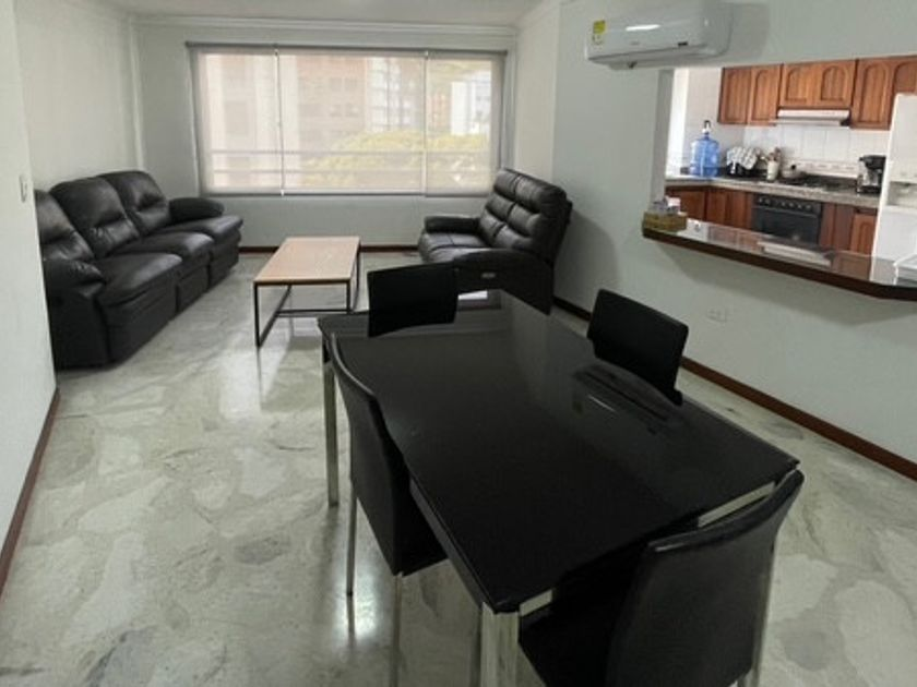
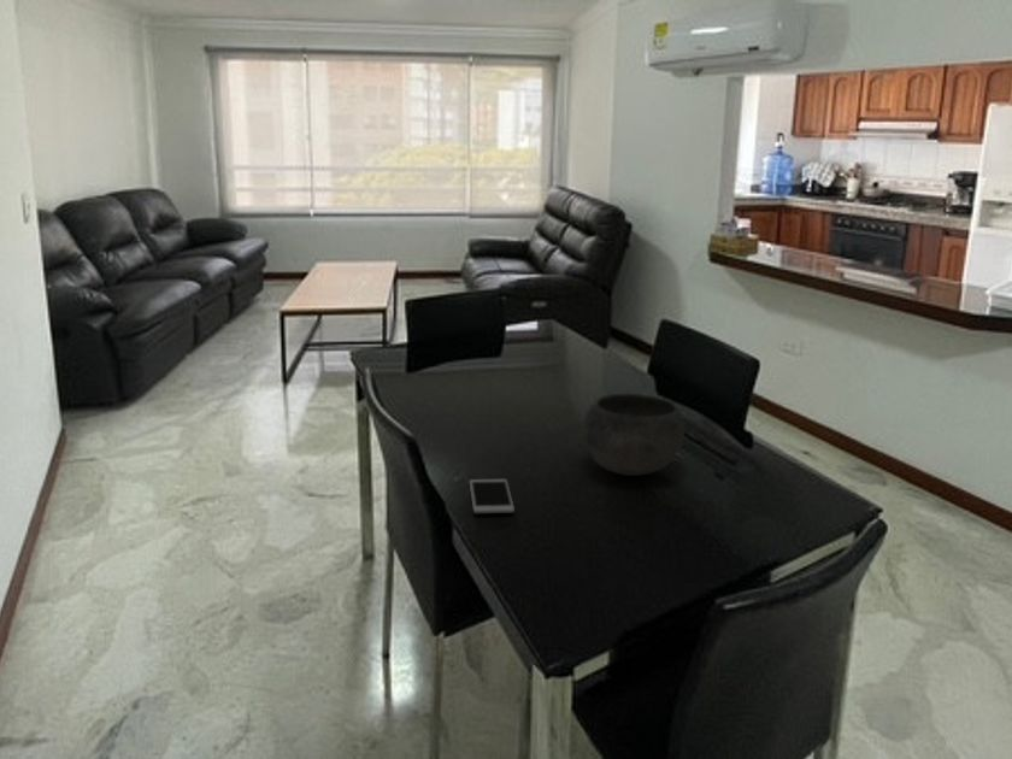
+ bowl (632, 437)
+ cell phone (490, 495)
